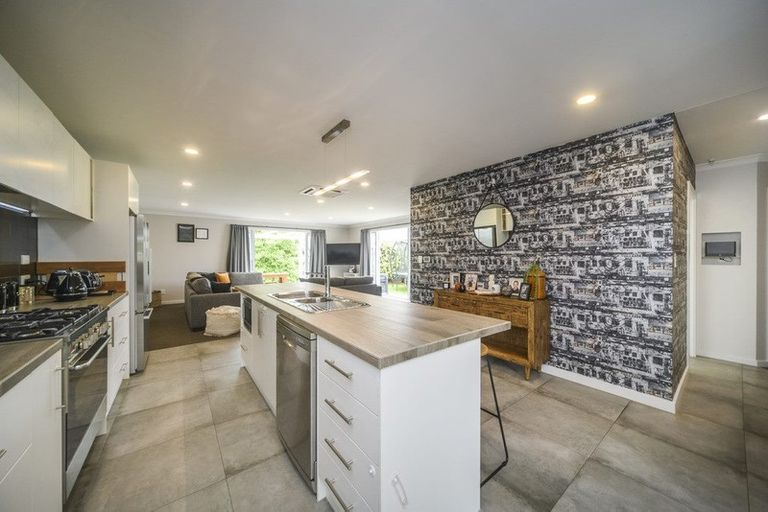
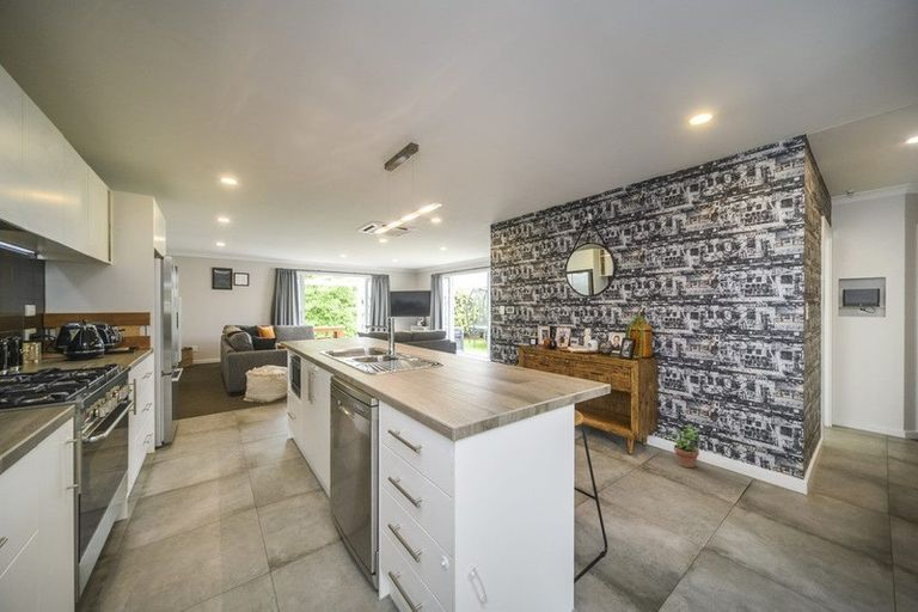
+ potted plant (684, 443)
